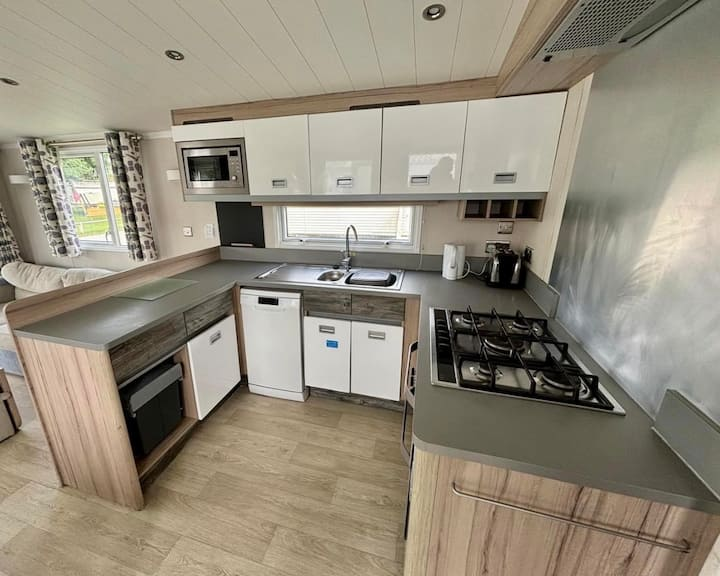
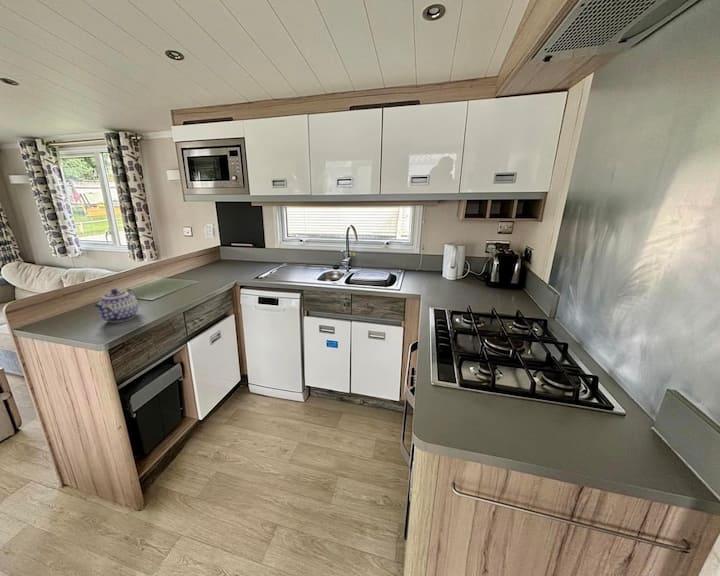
+ teapot (117, 304)
